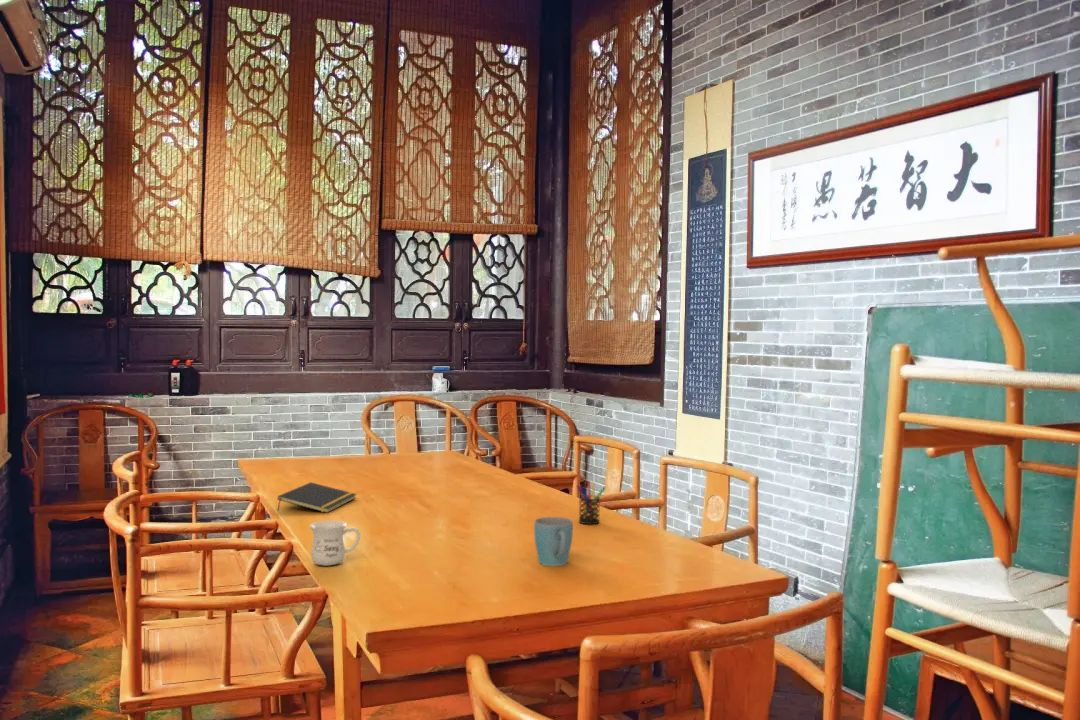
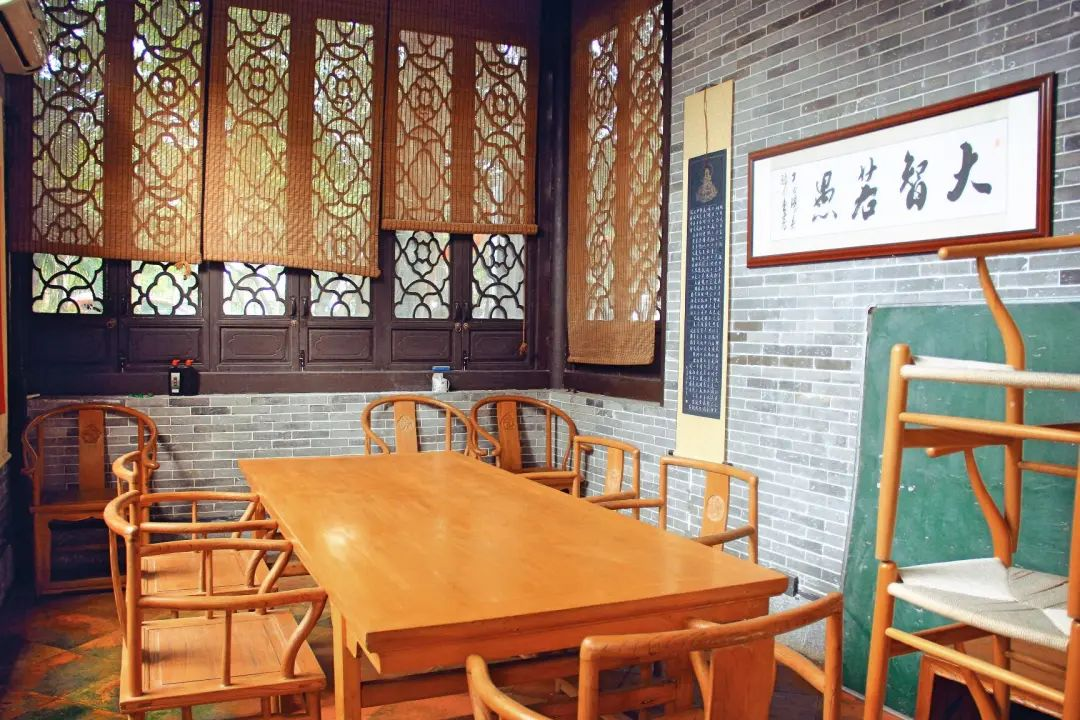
- mug (555, 543)
- pen holder (591, 500)
- notepad (318, 496)
- mug (335, 543)
